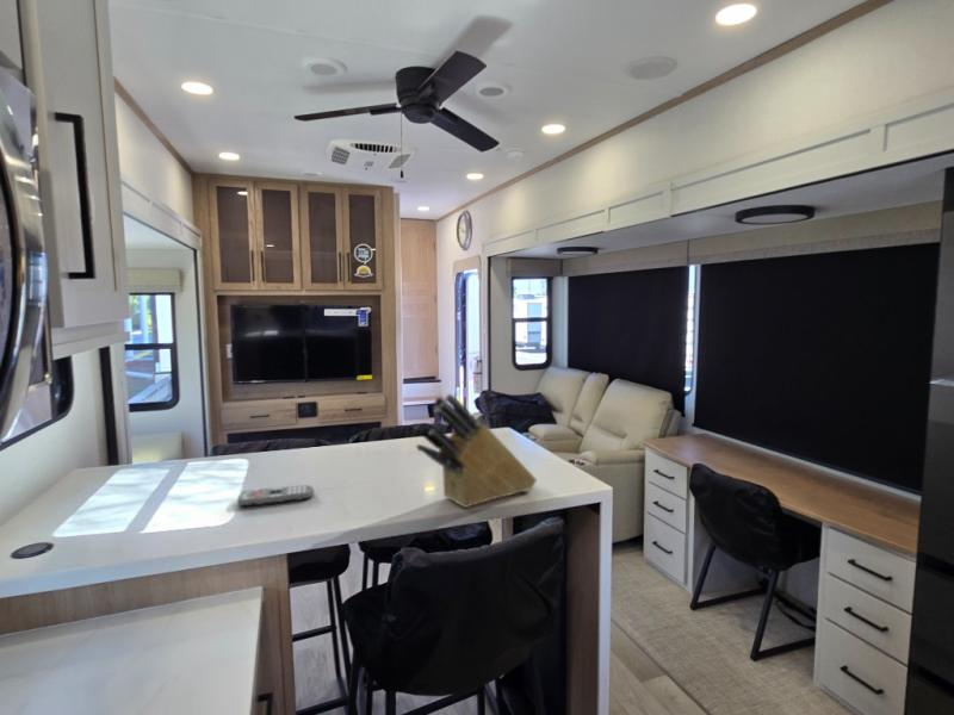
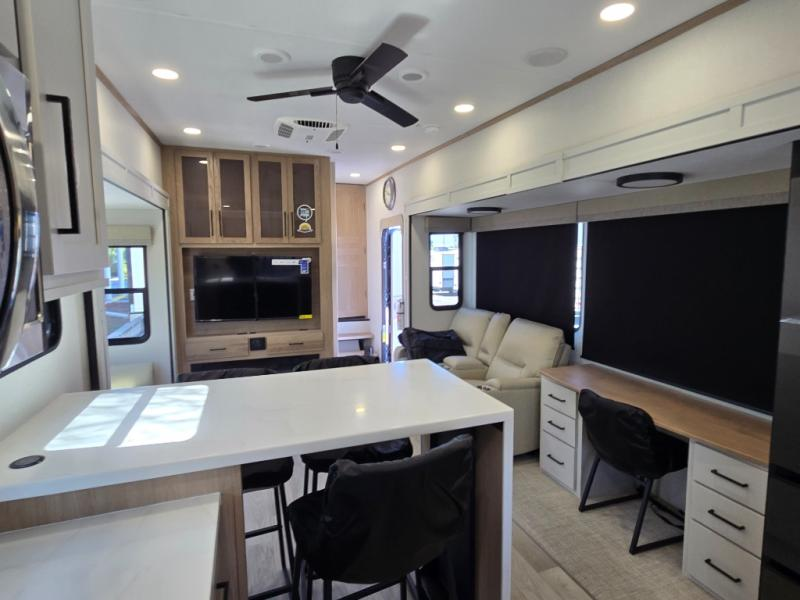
- knife block (477, 443)
- remote control (277, 495)
